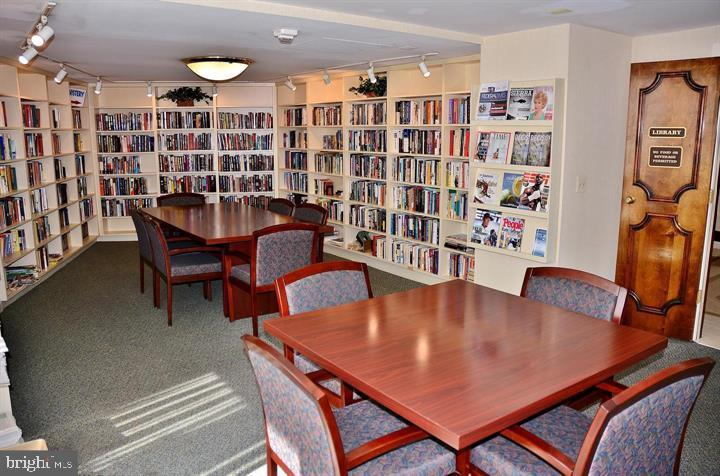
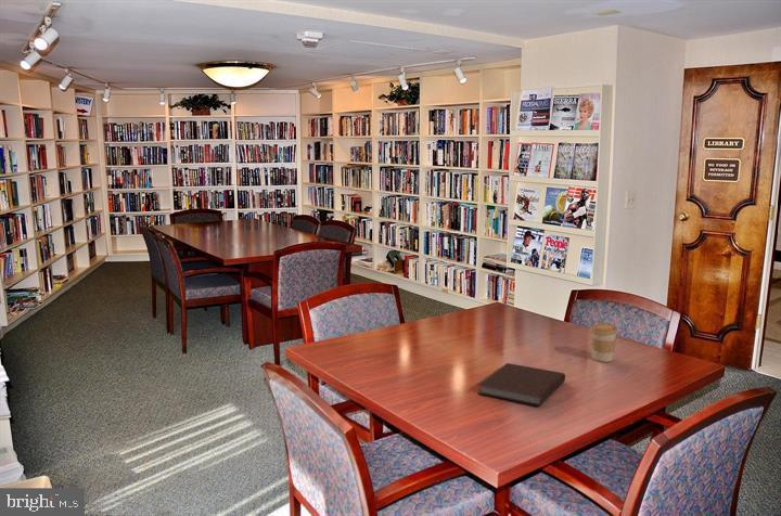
+ notebook (522, 383)
+ coffee cup (603, 341)
